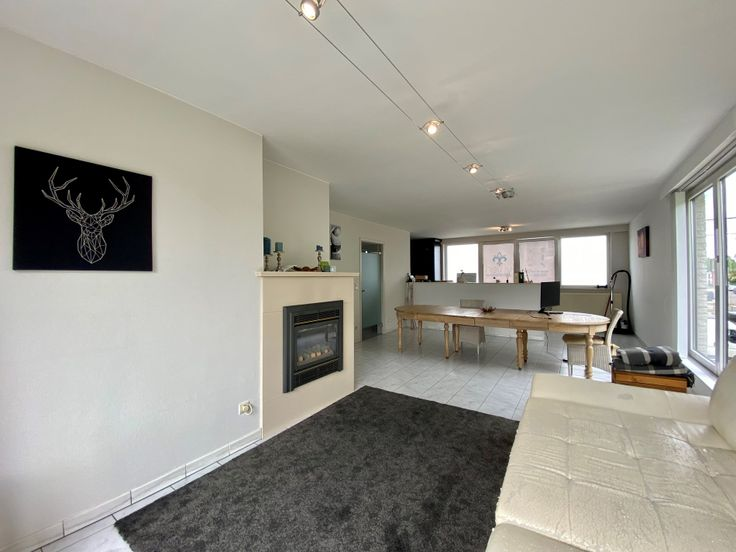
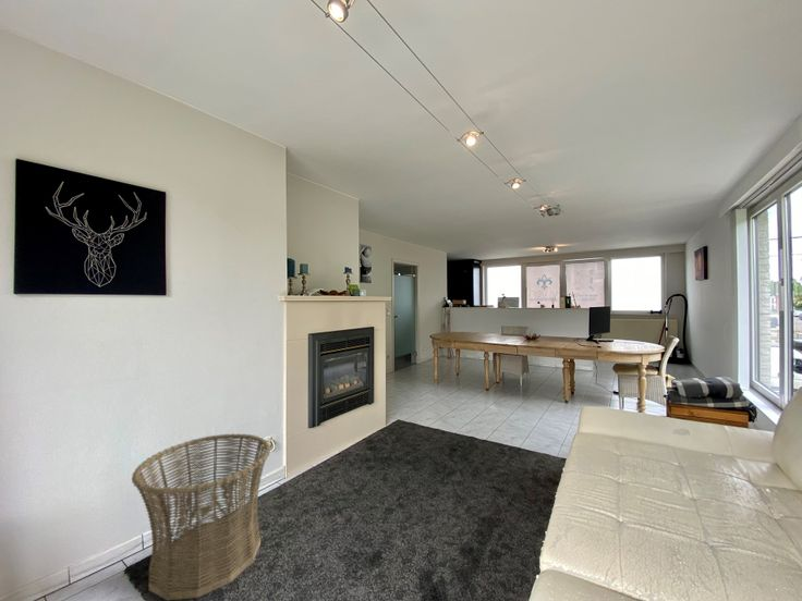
+ basket (207, 506)
